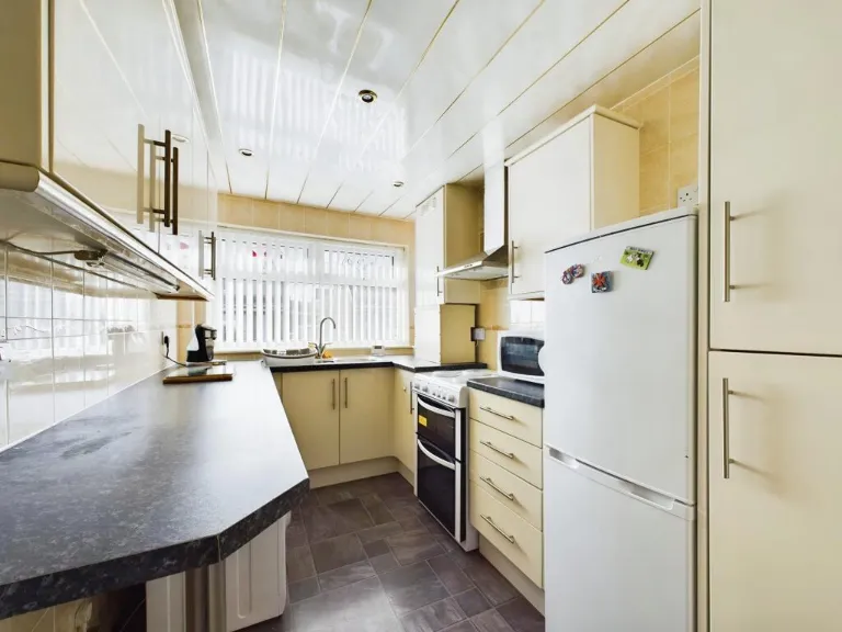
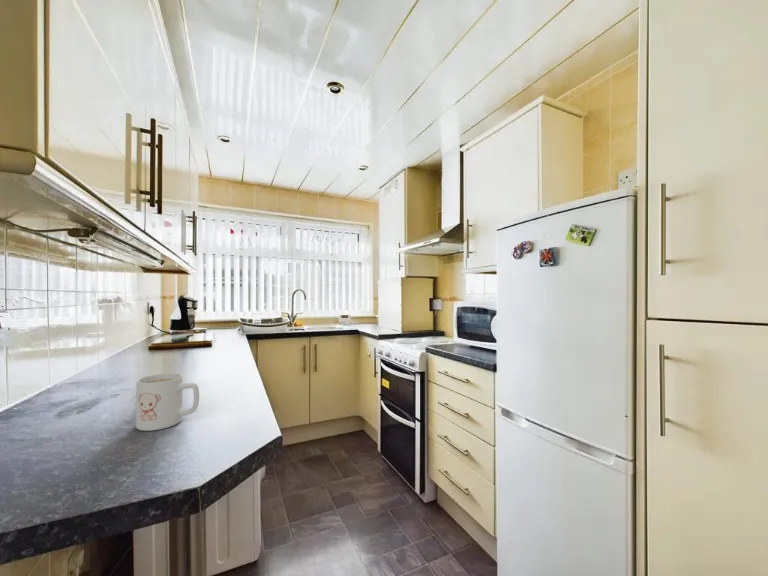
+ mug (169, 400)
